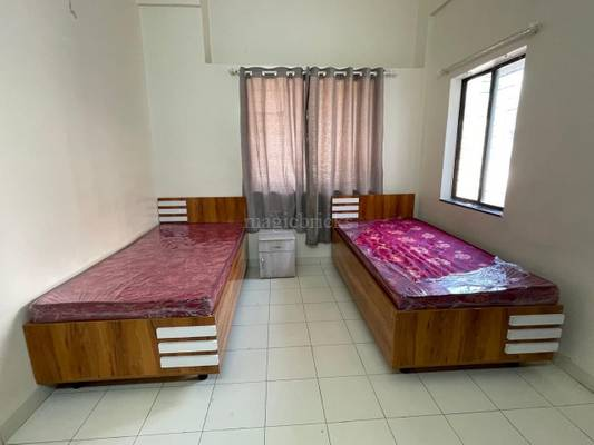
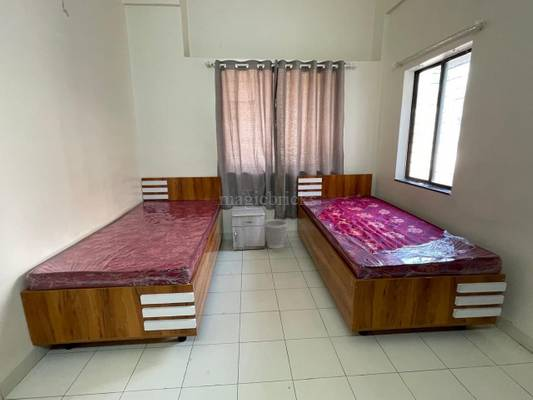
+ wastebasket (275, 234)
